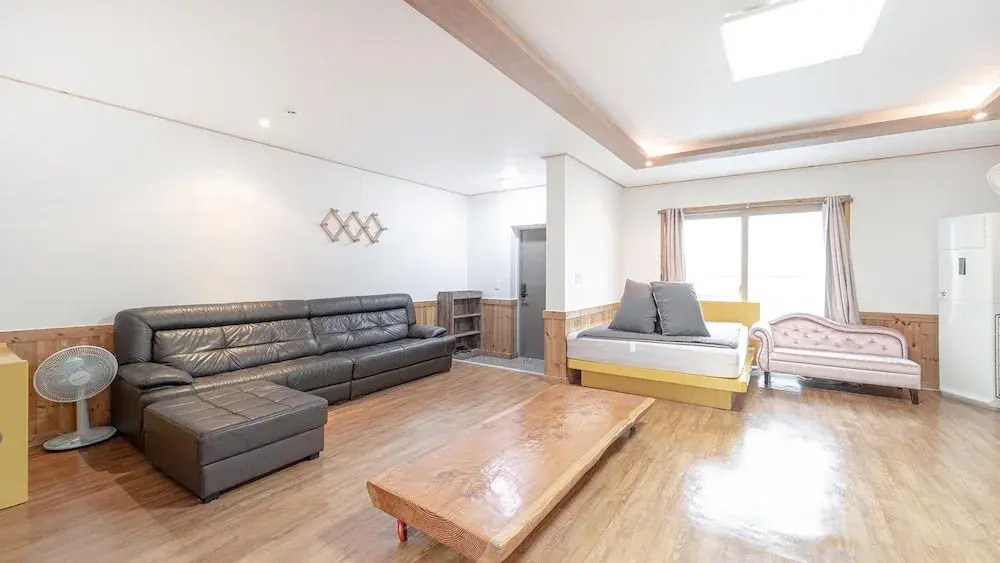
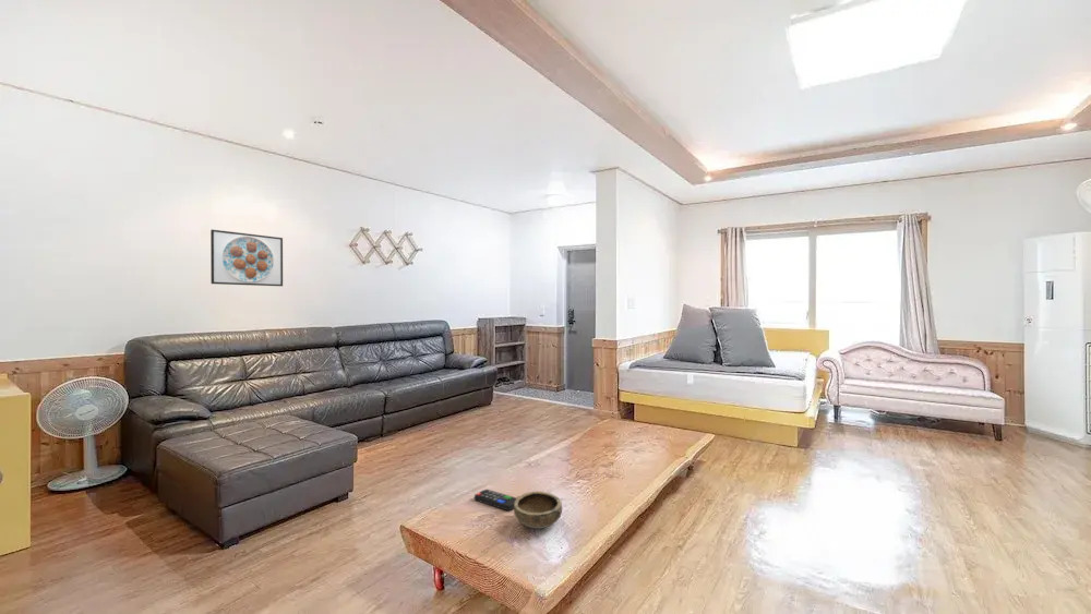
+ bowl (537, 513)
+ remote control (496, 498)
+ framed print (249, 260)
